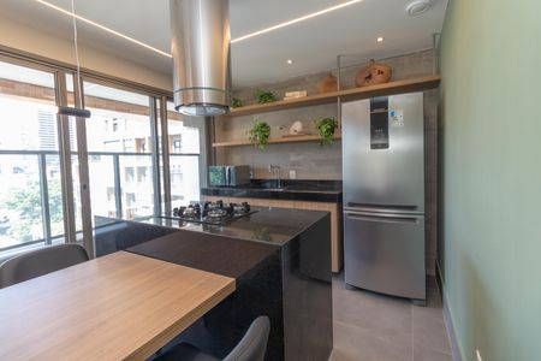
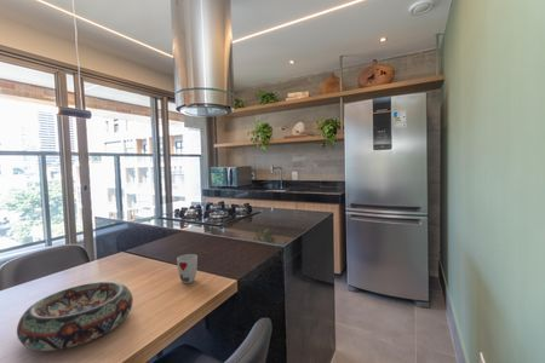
+ cup (188, 269)
+ decorative bowl (80, 311)
